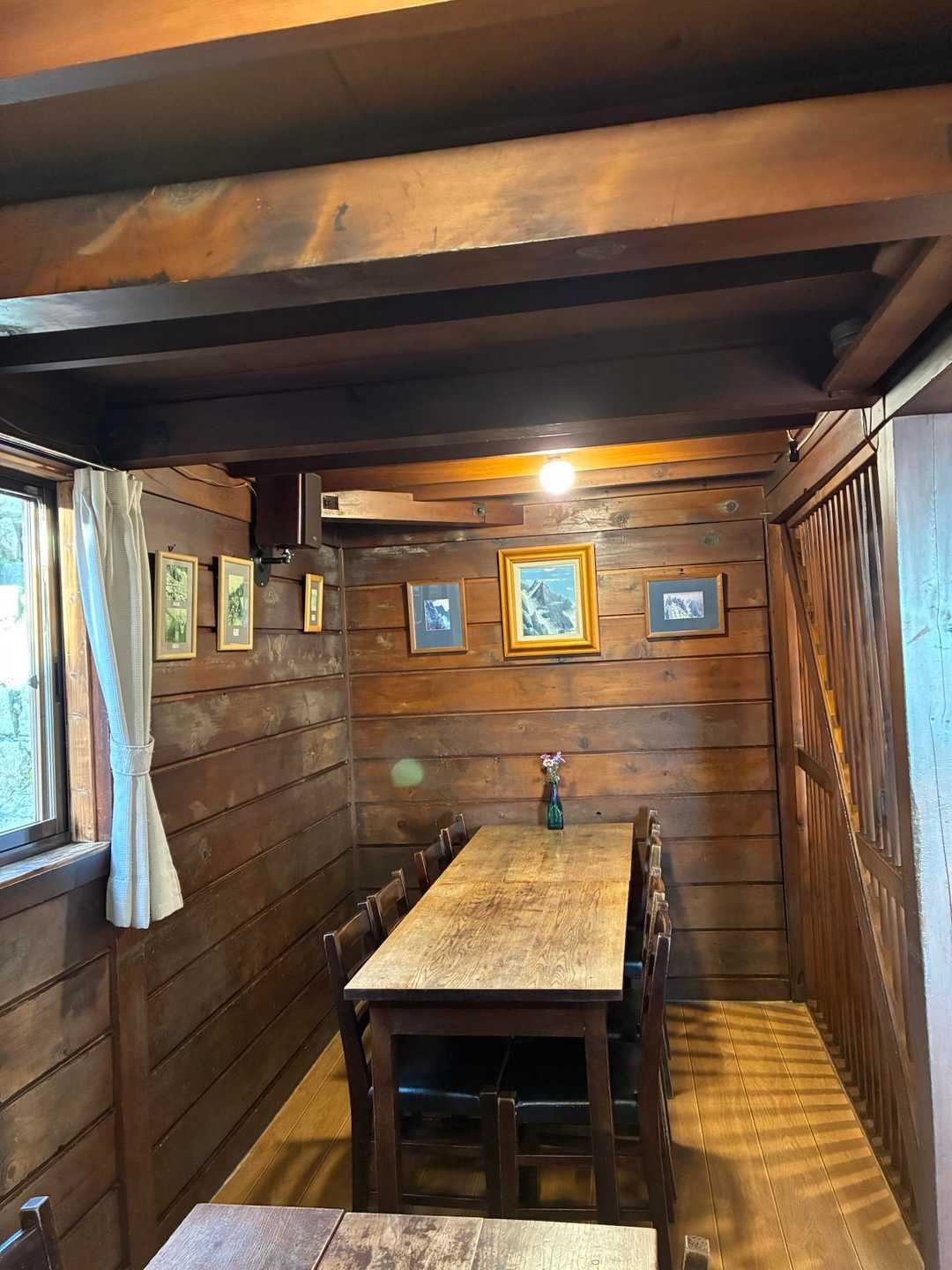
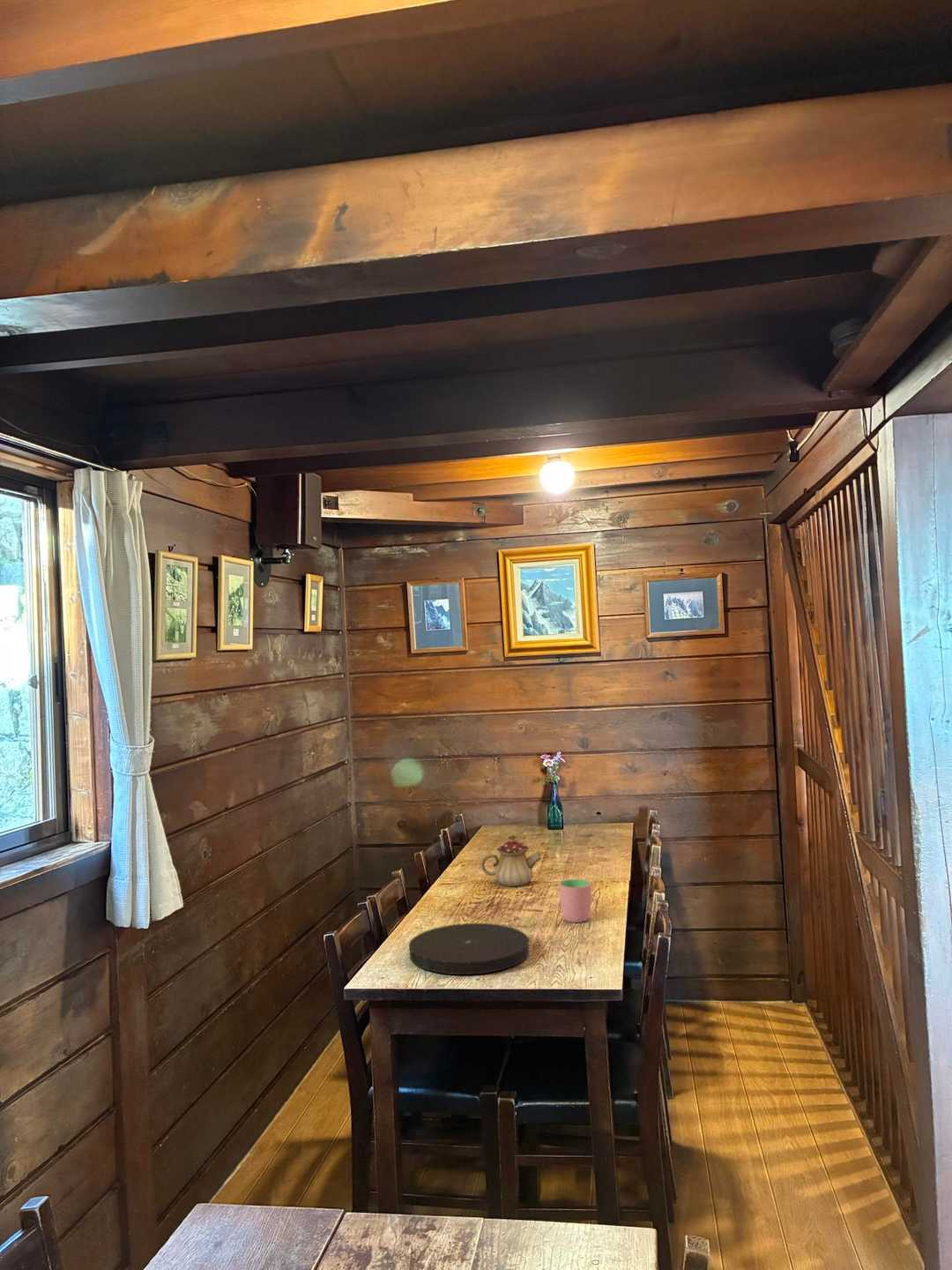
+ plate (469, 946)
+ teapot (510, 858)
+ cup (575, 899)
